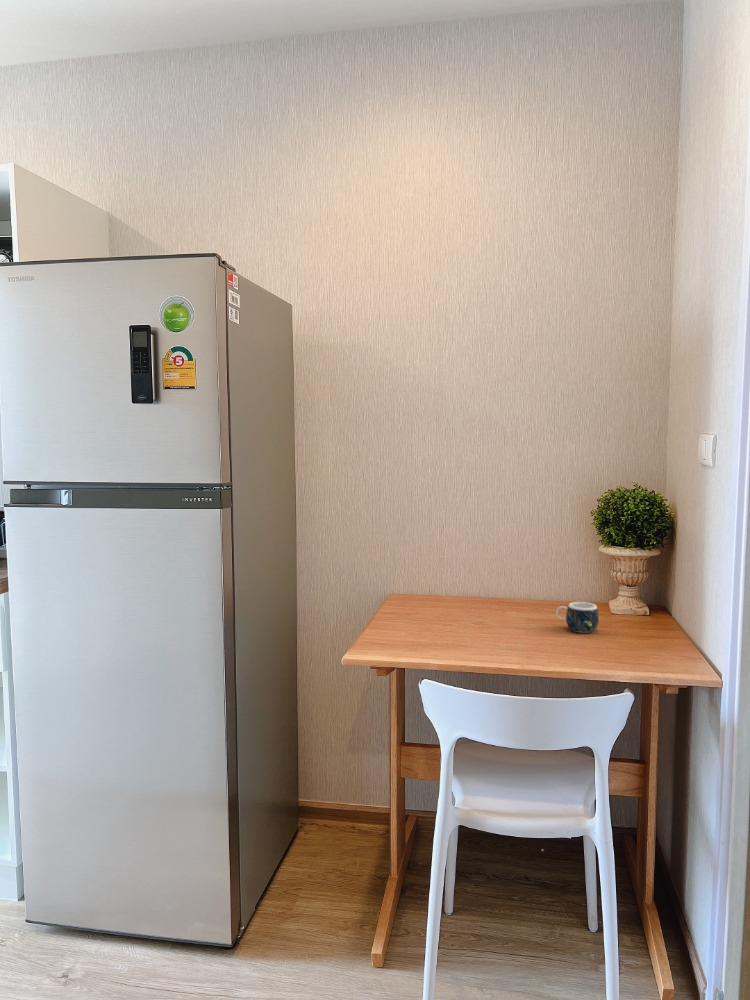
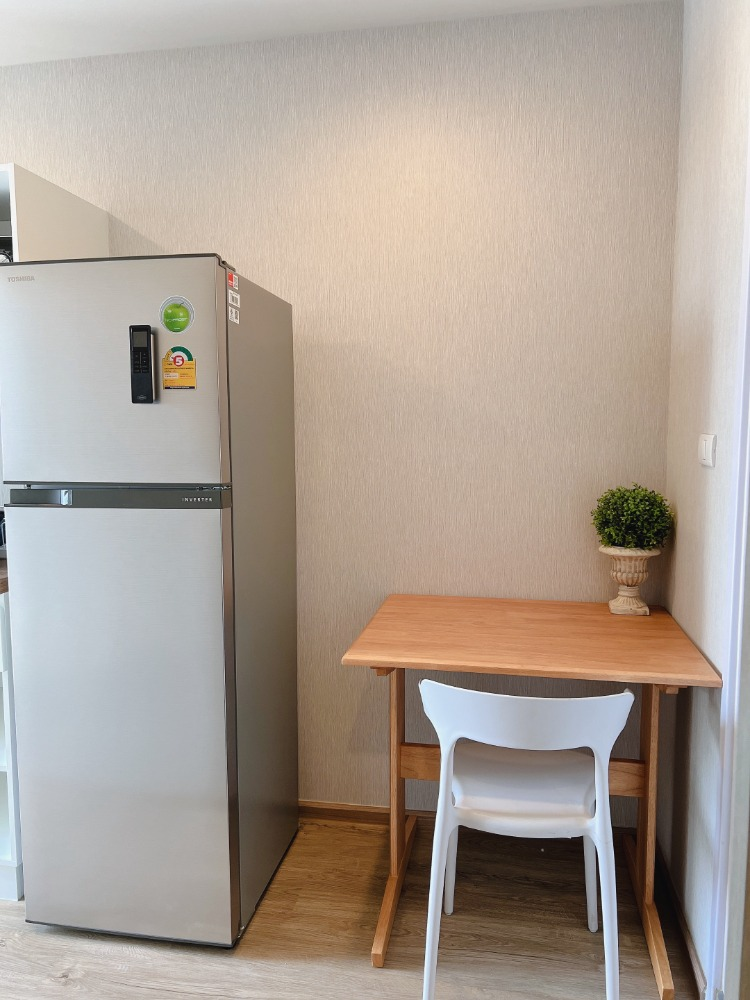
- mug (576, 616)
